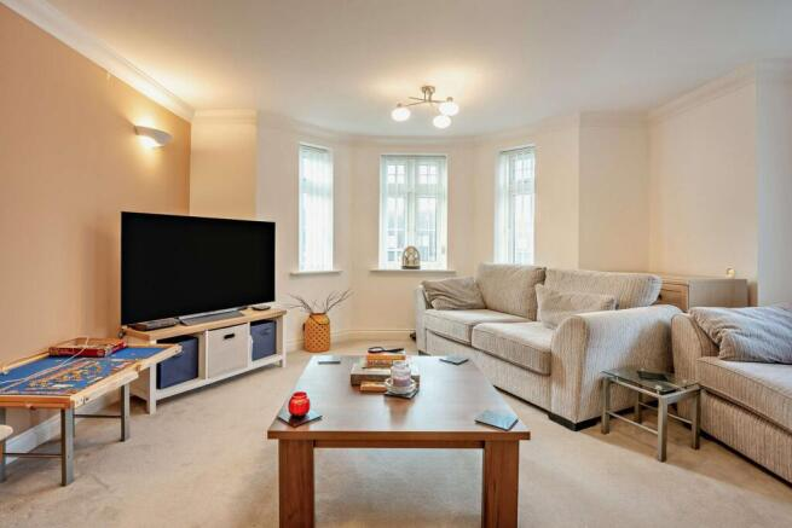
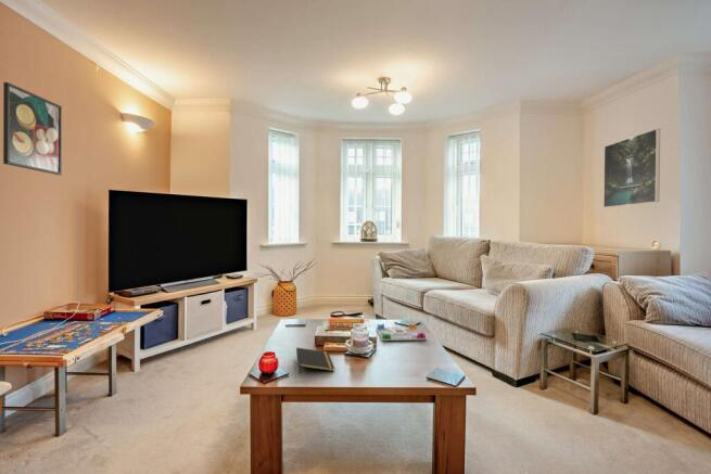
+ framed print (35, 132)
+ notepad (314, 358)
+ board game (399, 331)
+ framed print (629, 171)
